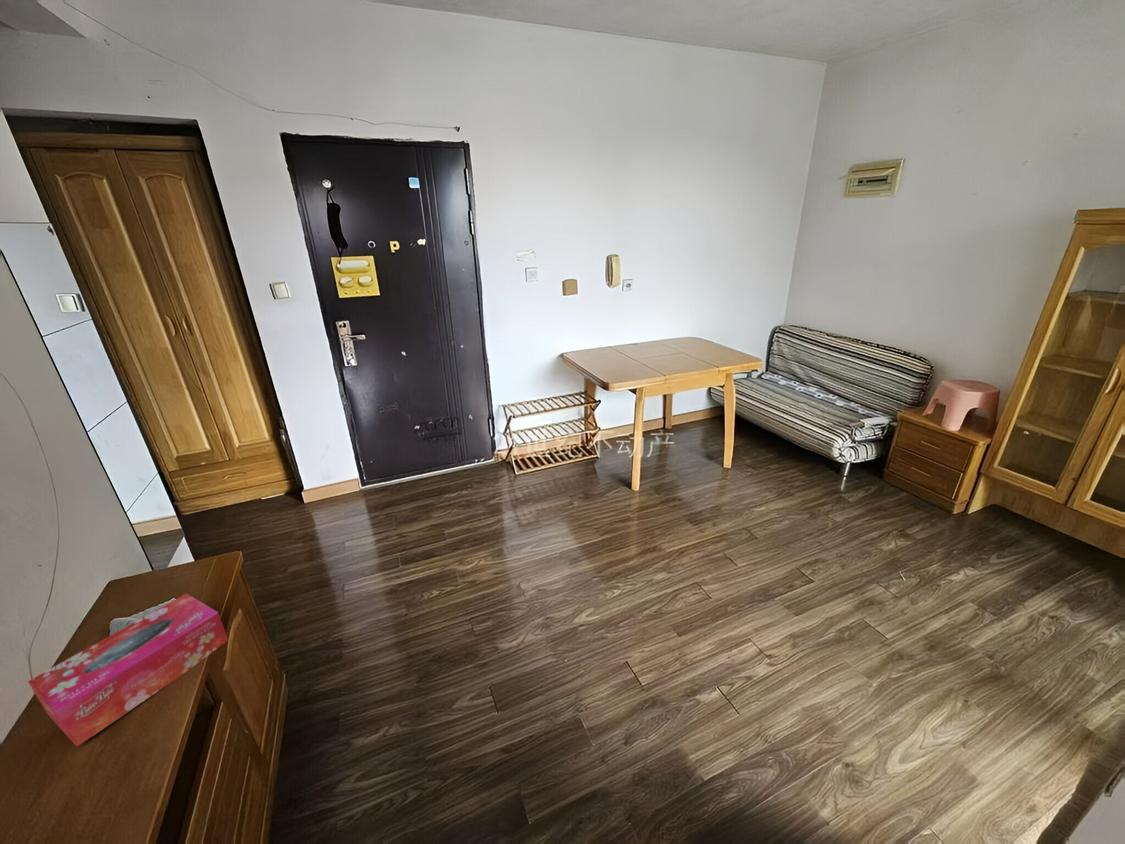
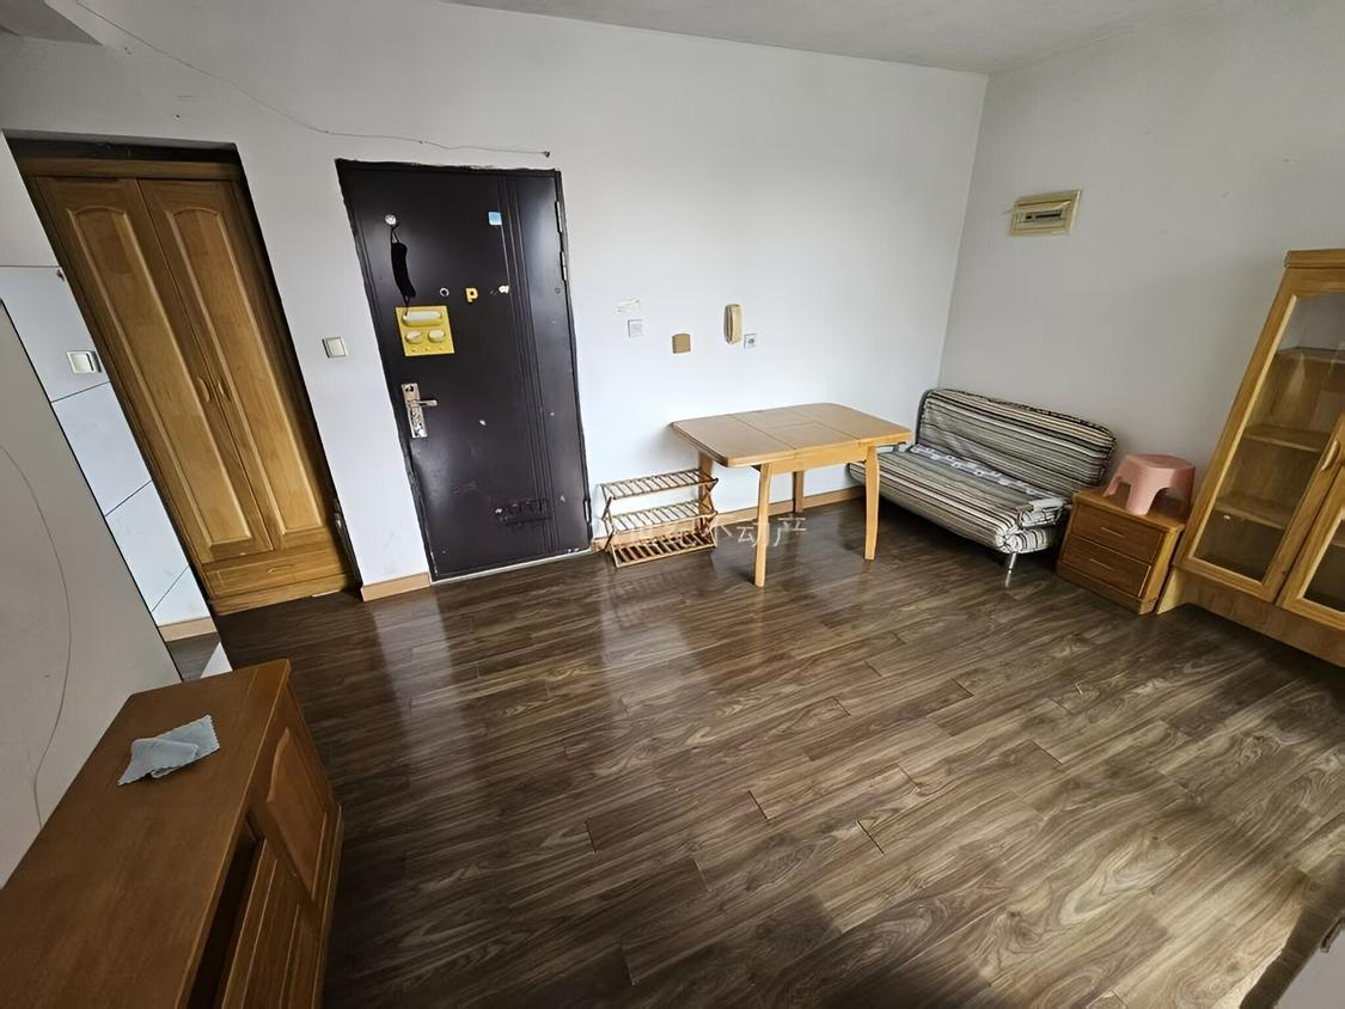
- tissue box (138, 660)
